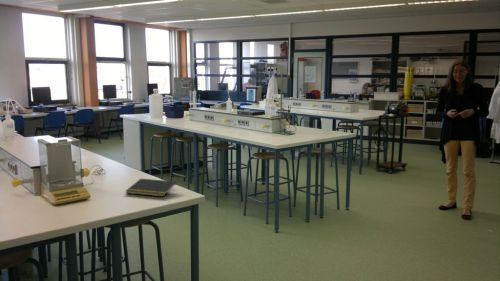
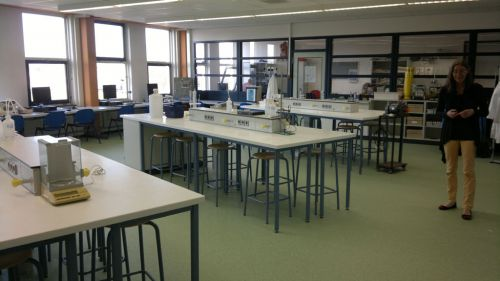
- notepad (151, 187)
